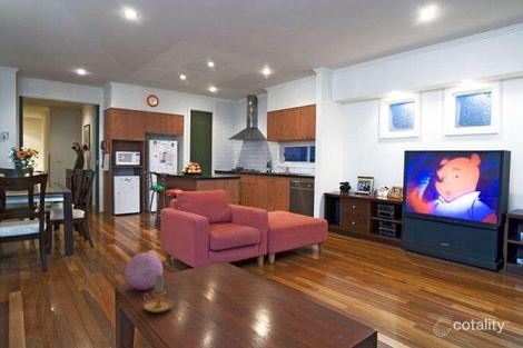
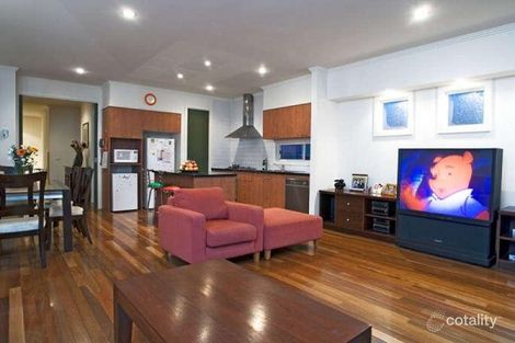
- decorative orb (144, 270)
- candle (156, 290)
